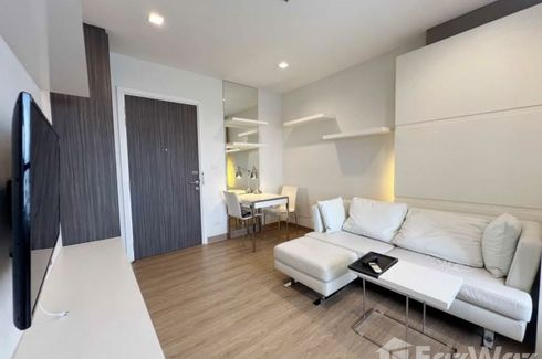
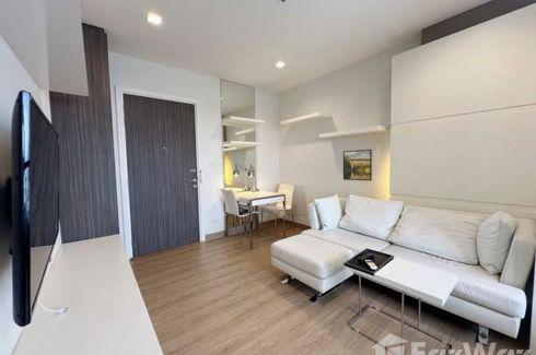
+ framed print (357, 165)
